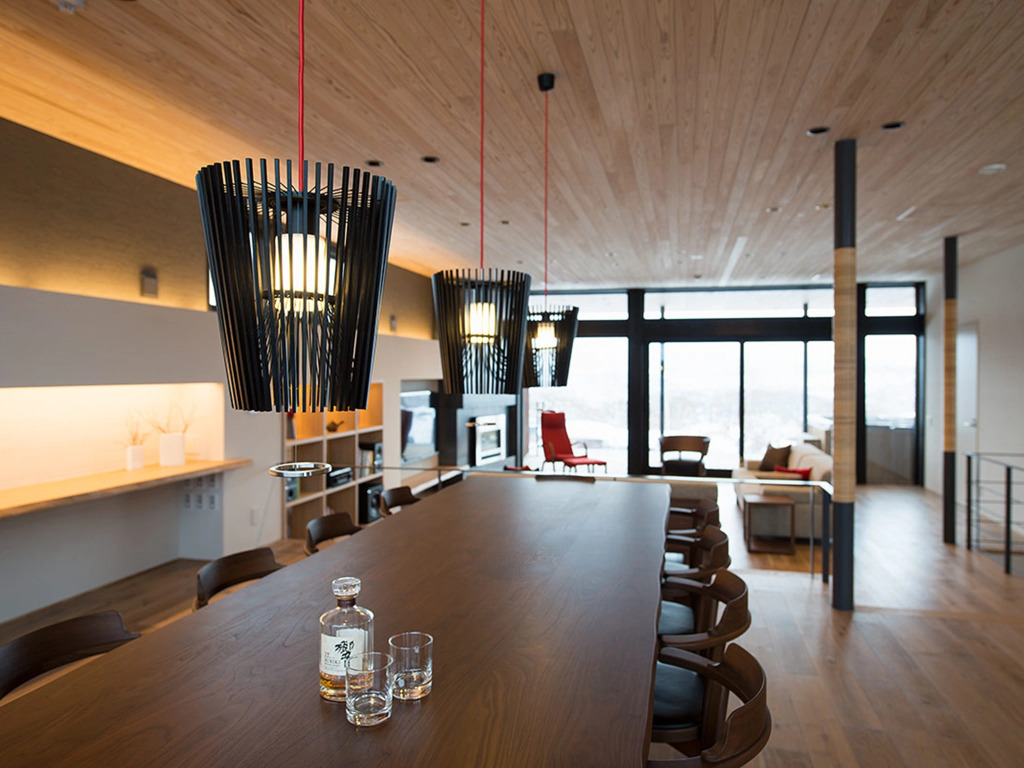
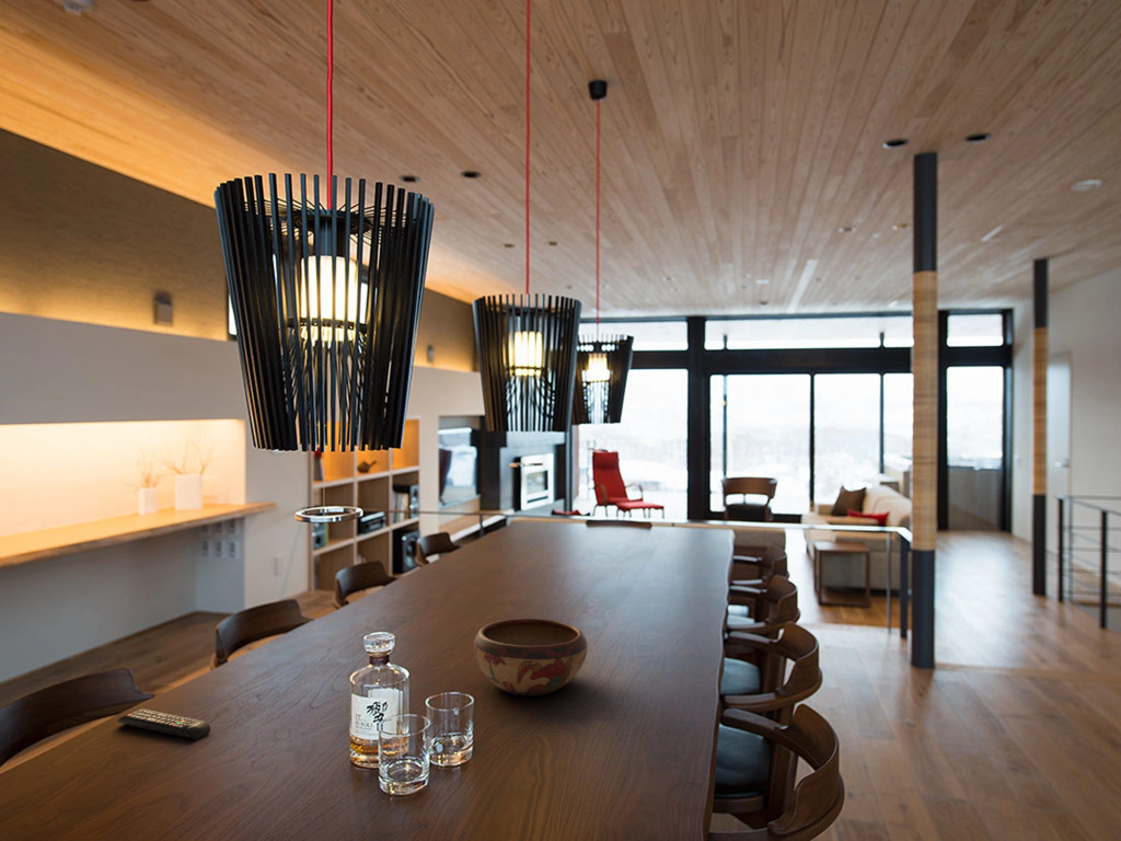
+ remote control (163, 724)
+ decorative bowl (530, 657)
